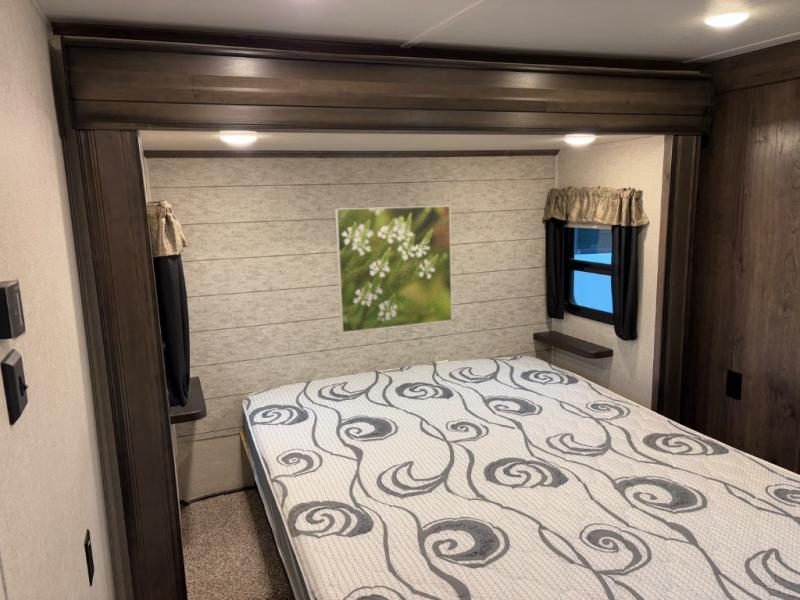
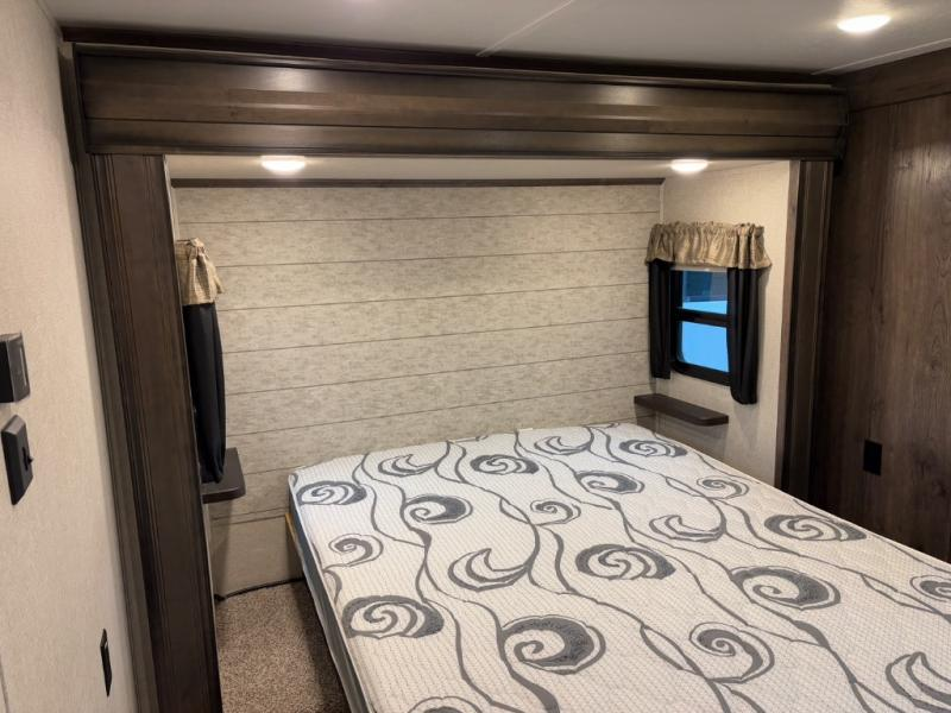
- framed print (396, 267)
